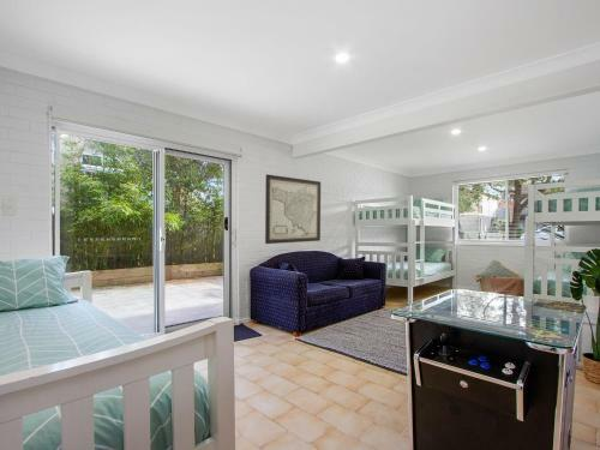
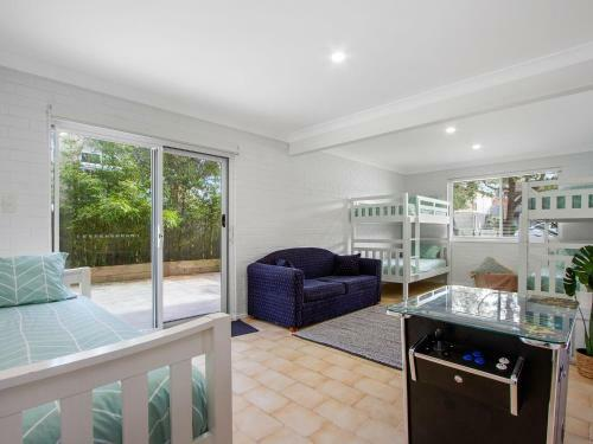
- wall art (295, 210)
